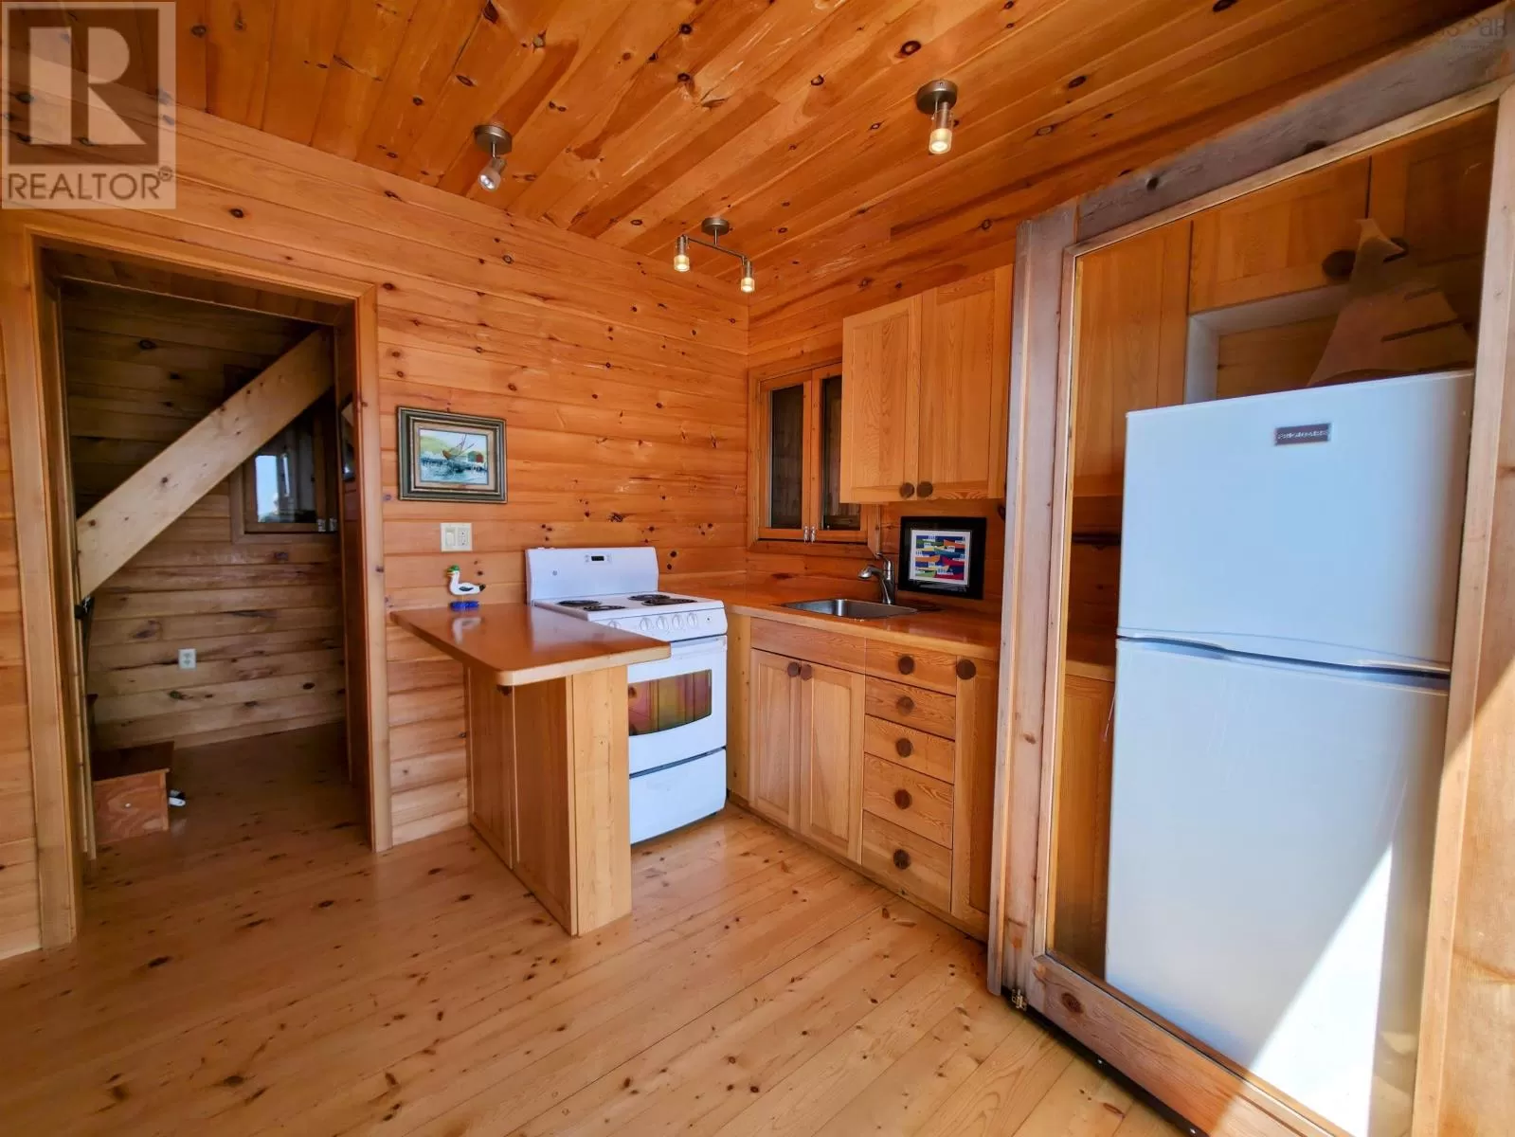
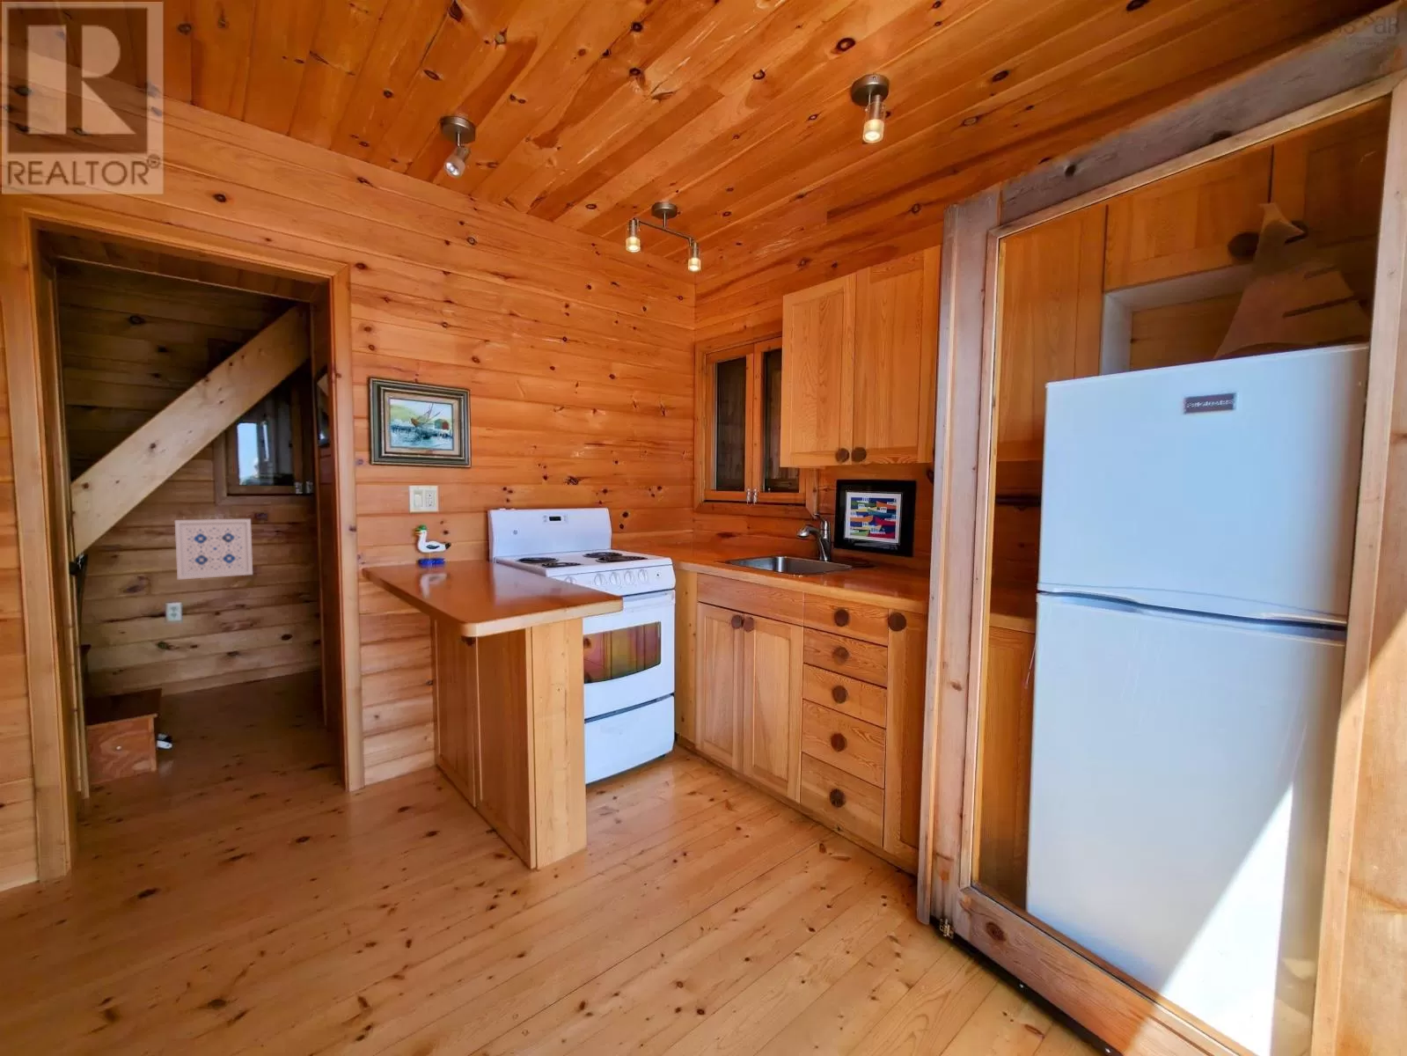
+ wall art (215, 547)
